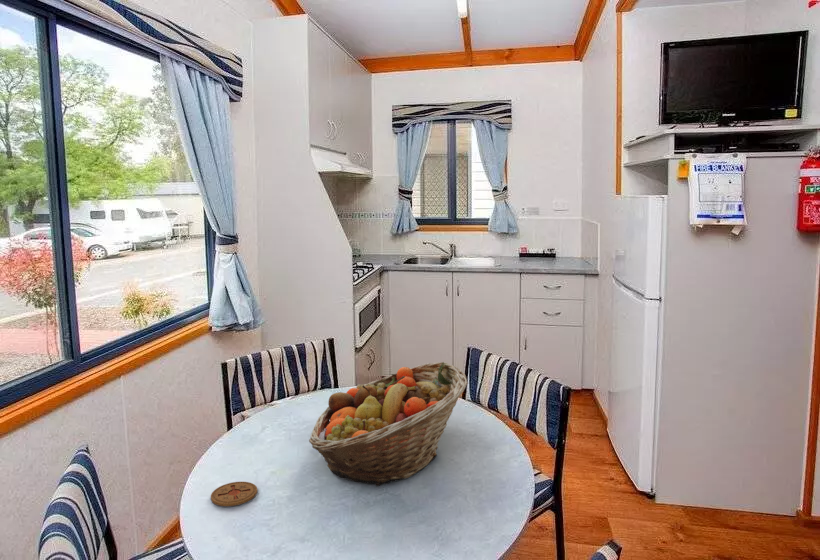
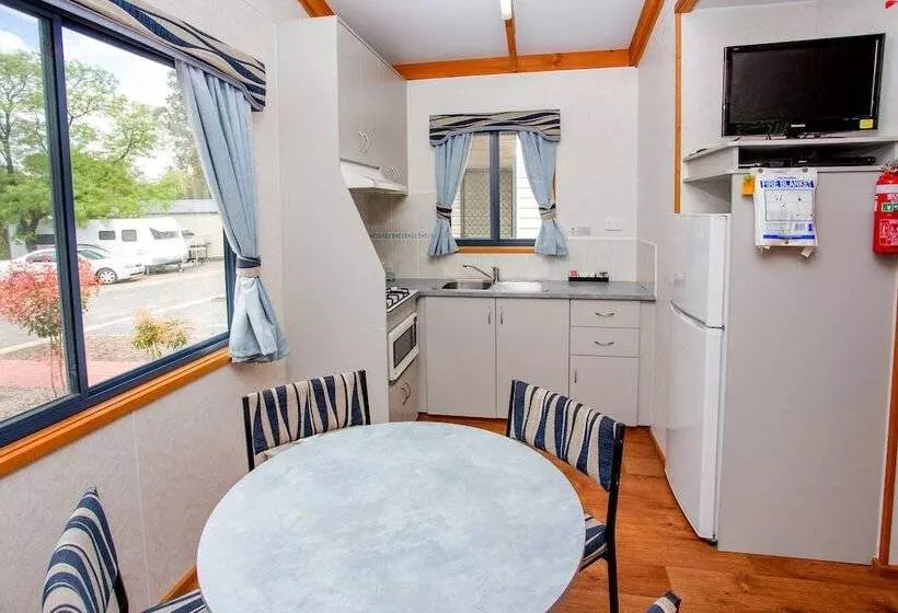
- coaster (234, 493)
- fruit basket (389, 414)
